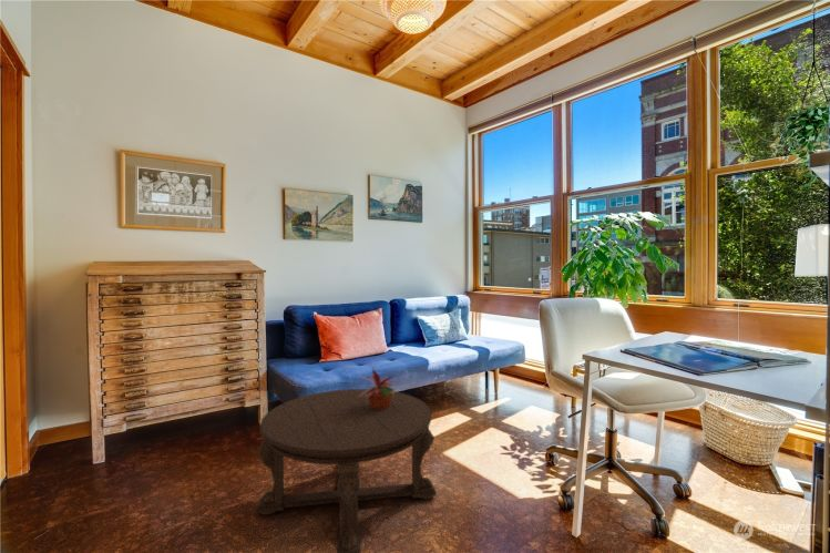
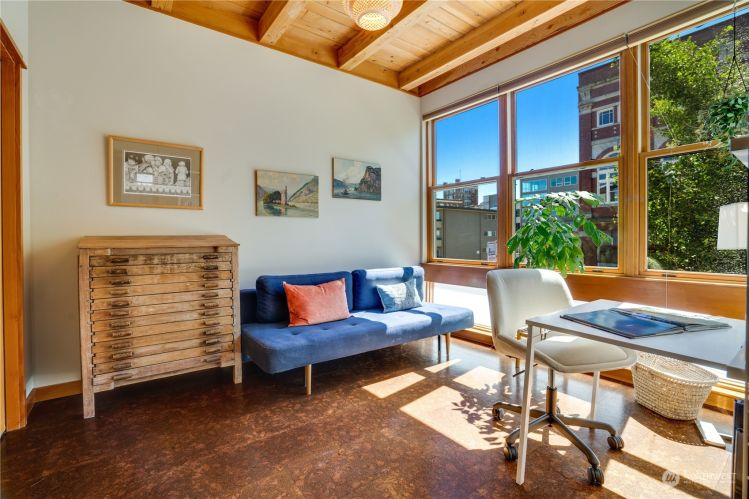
- coffee table (349, 457)
- potted plant (379, 386)
